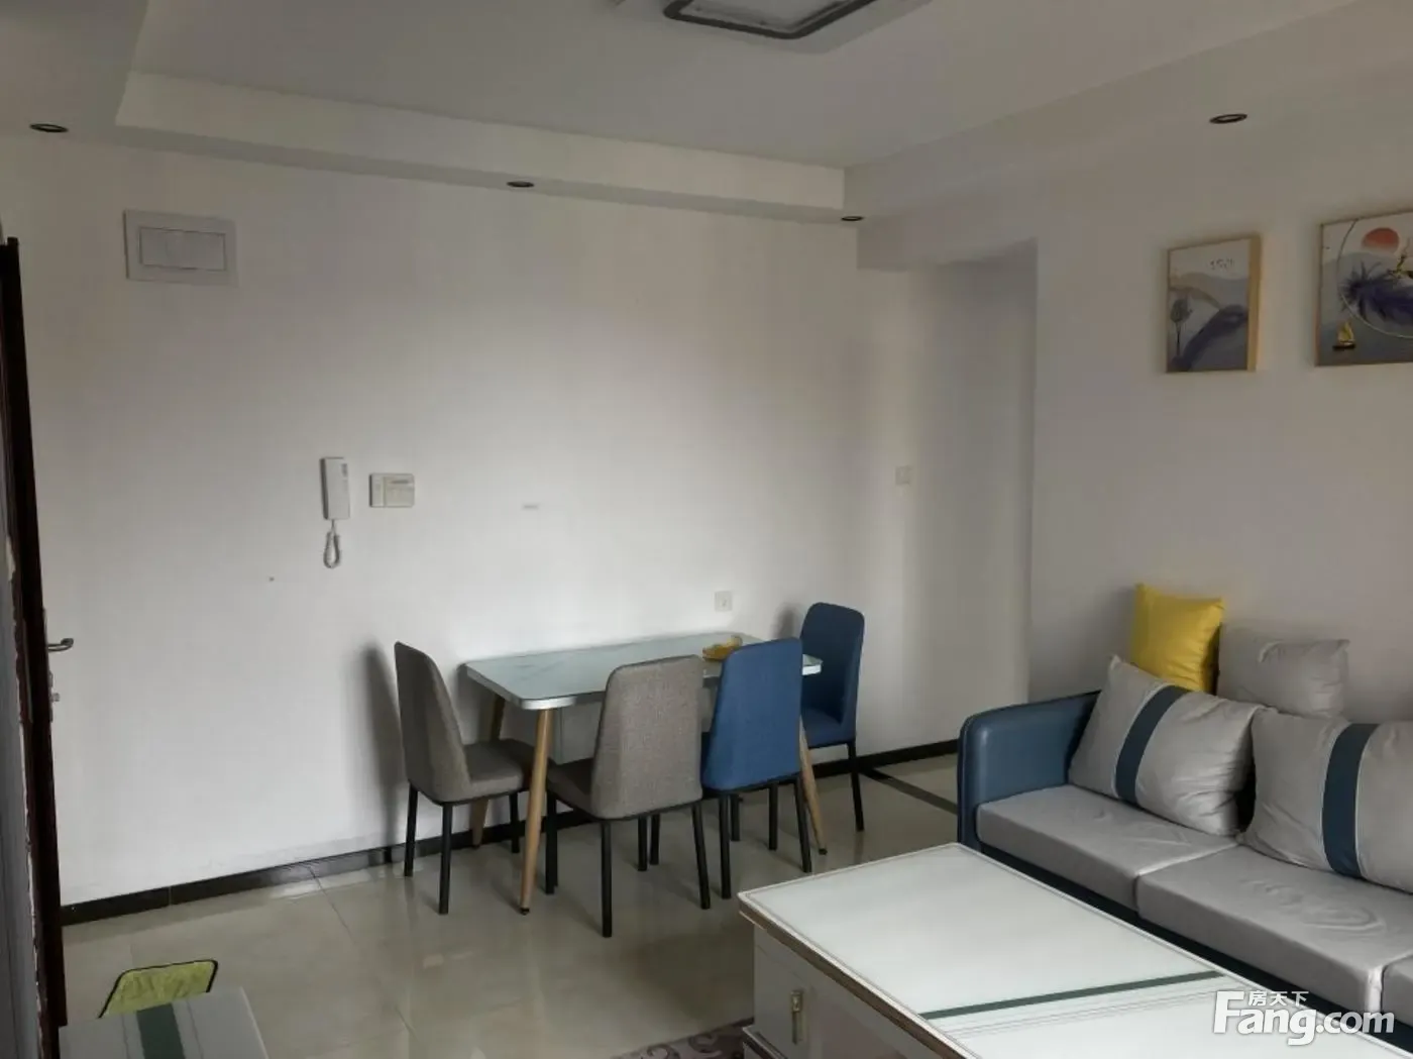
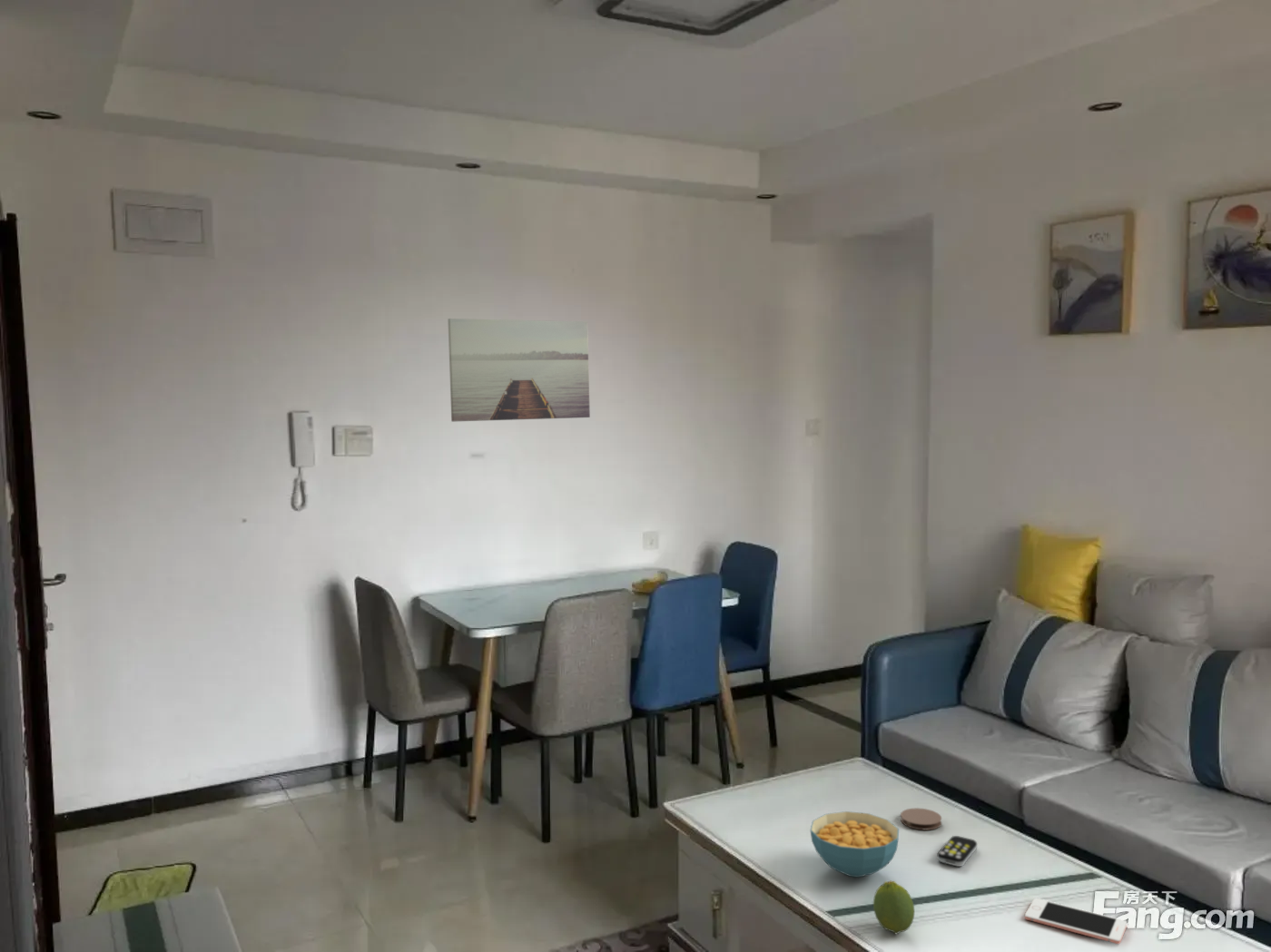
+ remote control (957, 850)
+ coaster (921, 819)
+ cereal bowl (854, 849)
+ cell phone (1075, 920)
+ wall art (521, 369)
+ fruit (893, 906)
